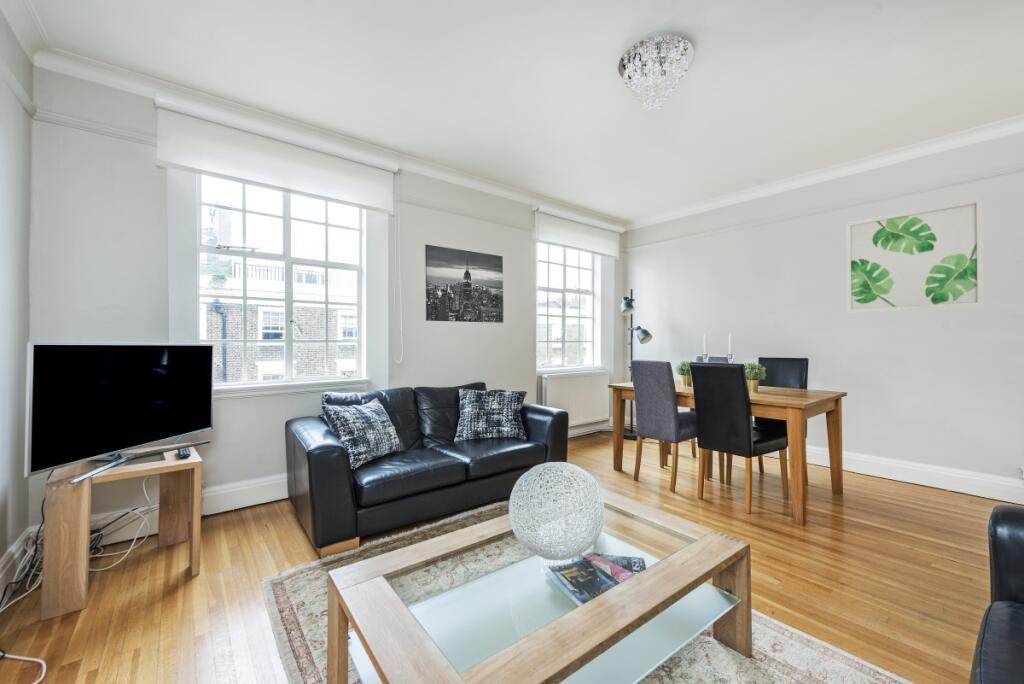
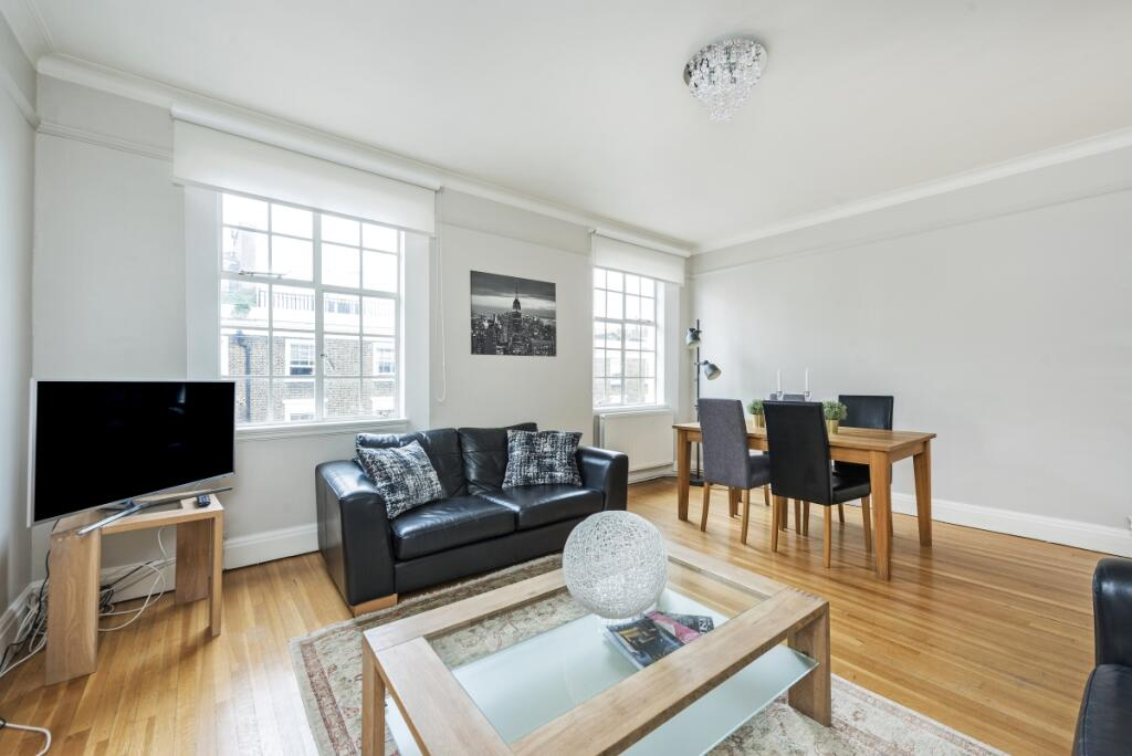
- wall art (908, 260)
